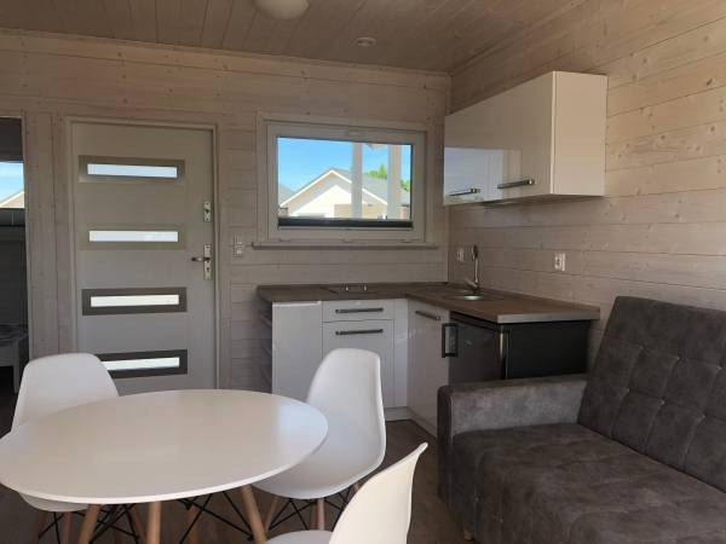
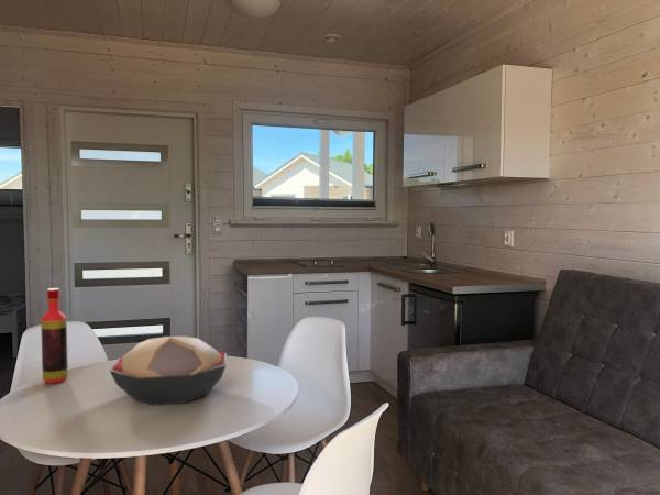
+ bottle (54, 334)
+ decorative bowl (172, 364)
